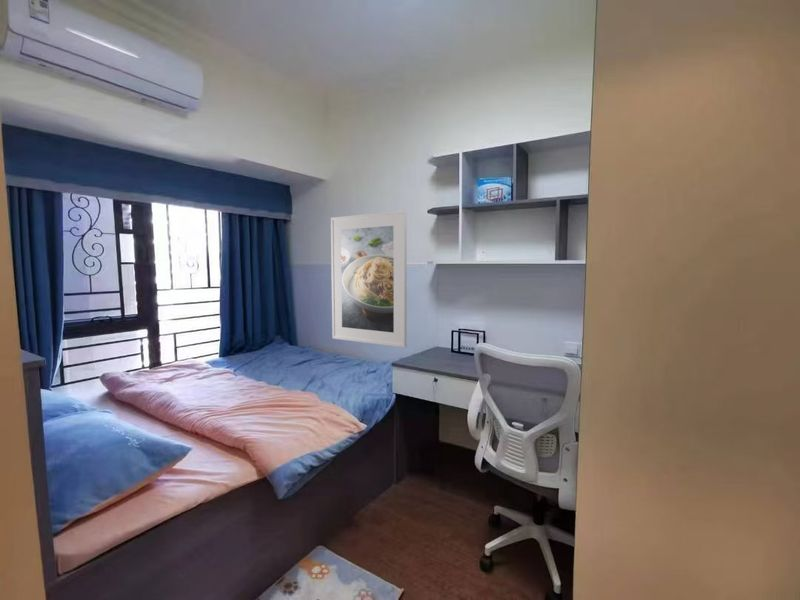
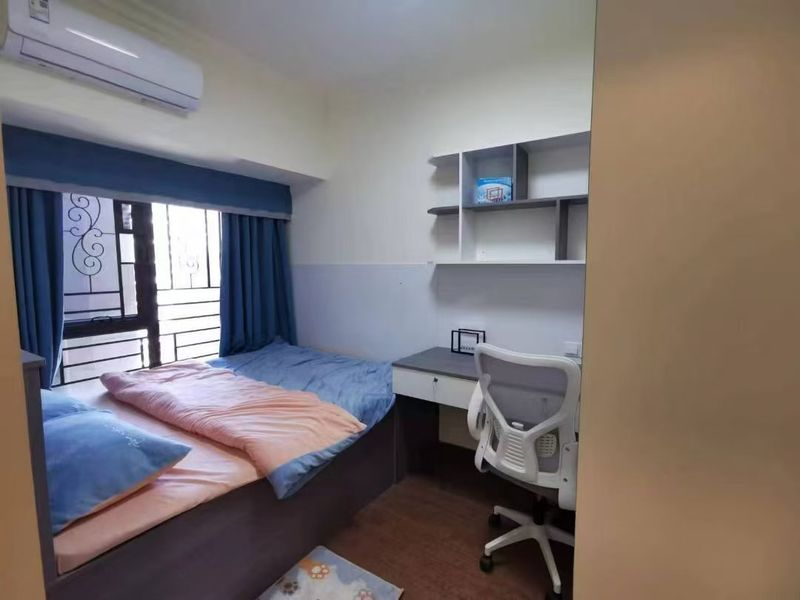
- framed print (366, 279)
